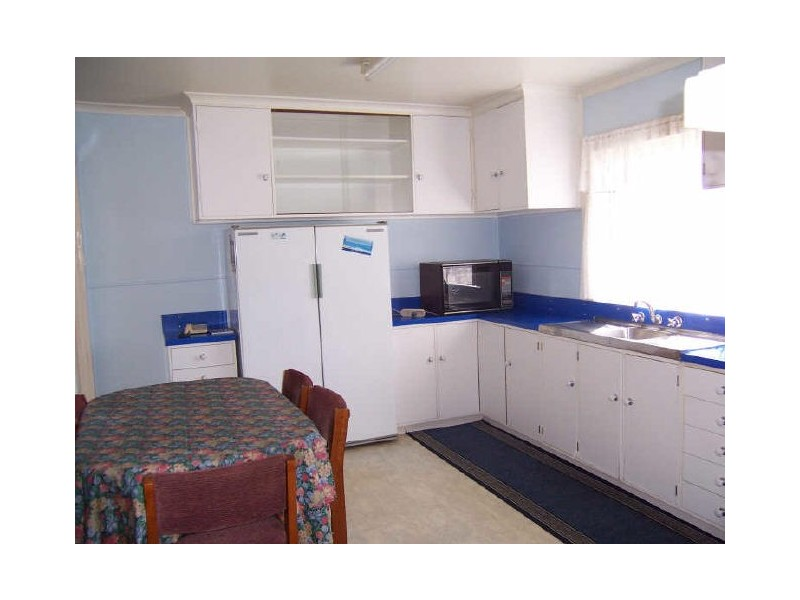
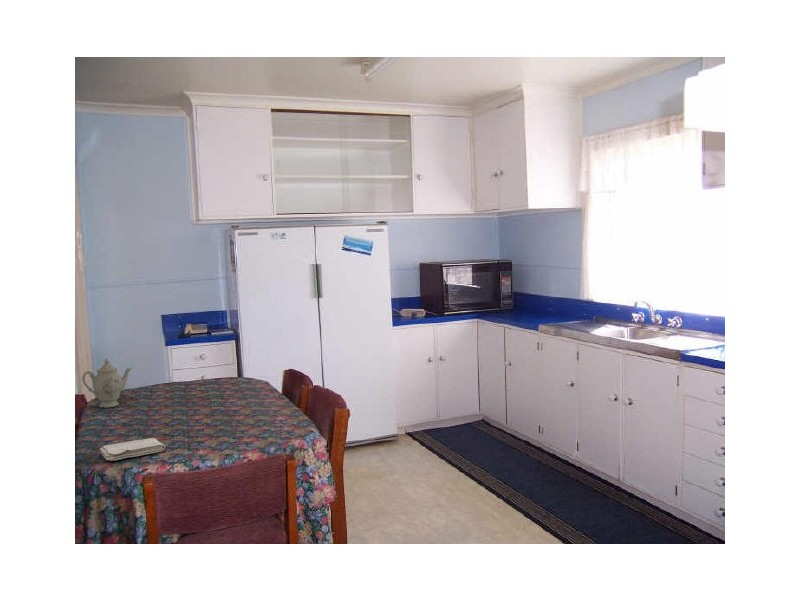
+ washcloth (132, 448)
+ chinaware (108, 381)
